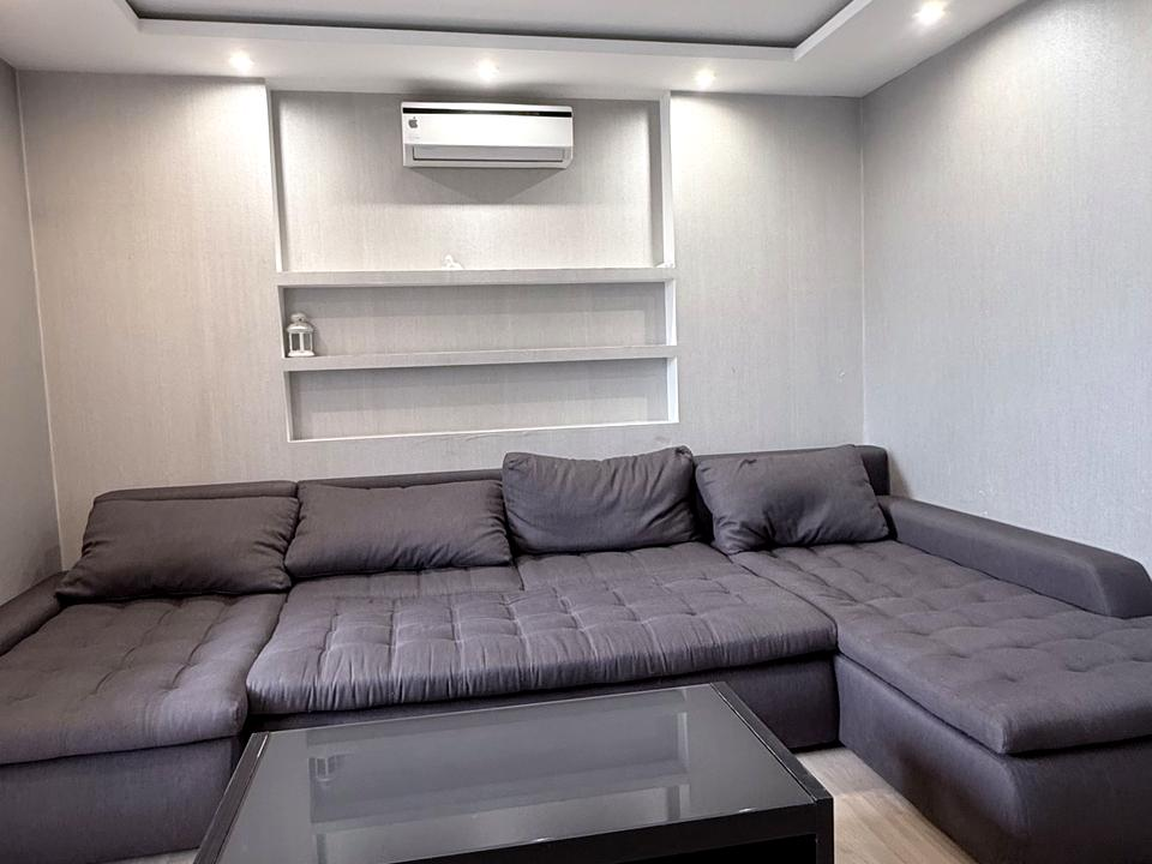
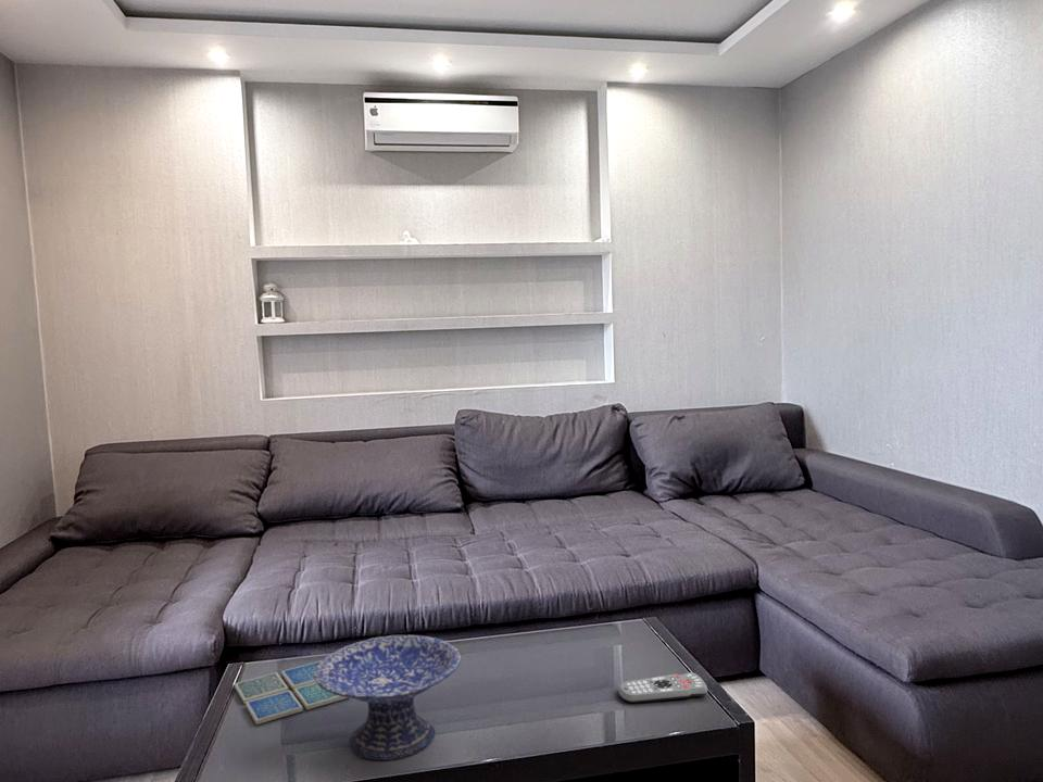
+ decorative bowl (390, 699)
+ remote control (662, 688)
+ drink coaster (290, 691)
